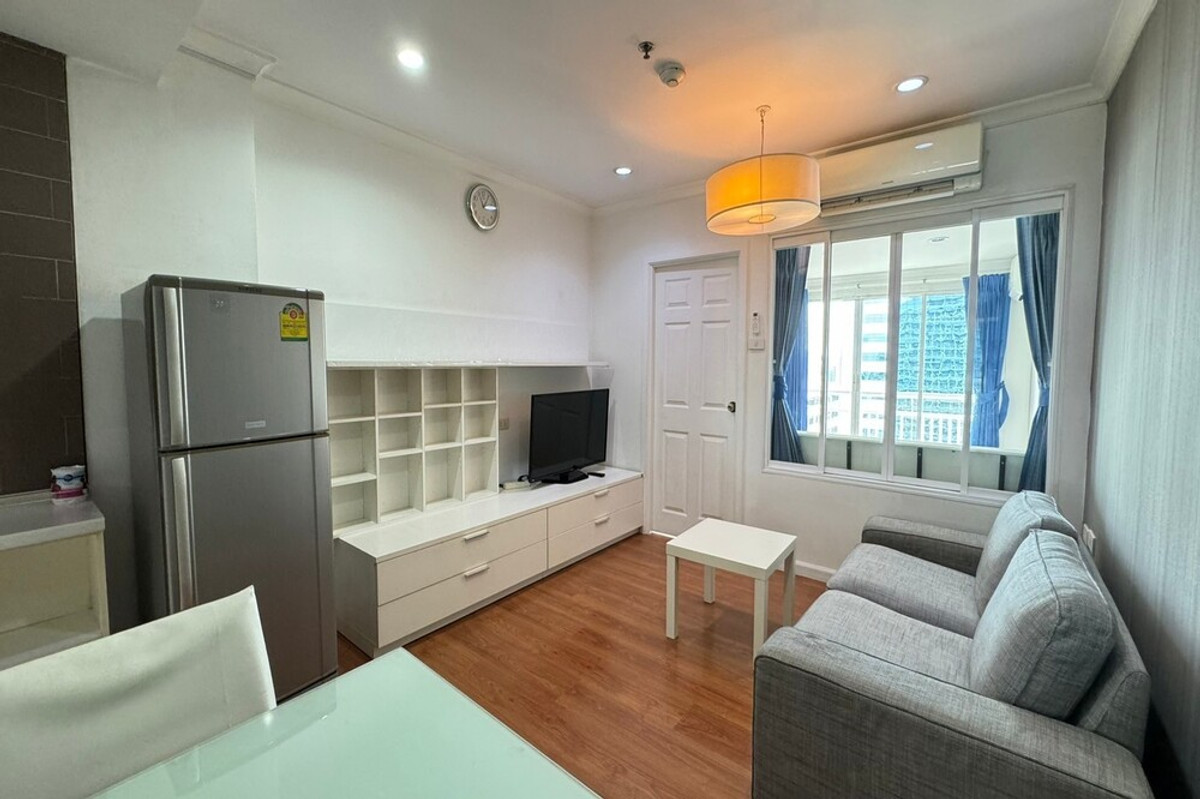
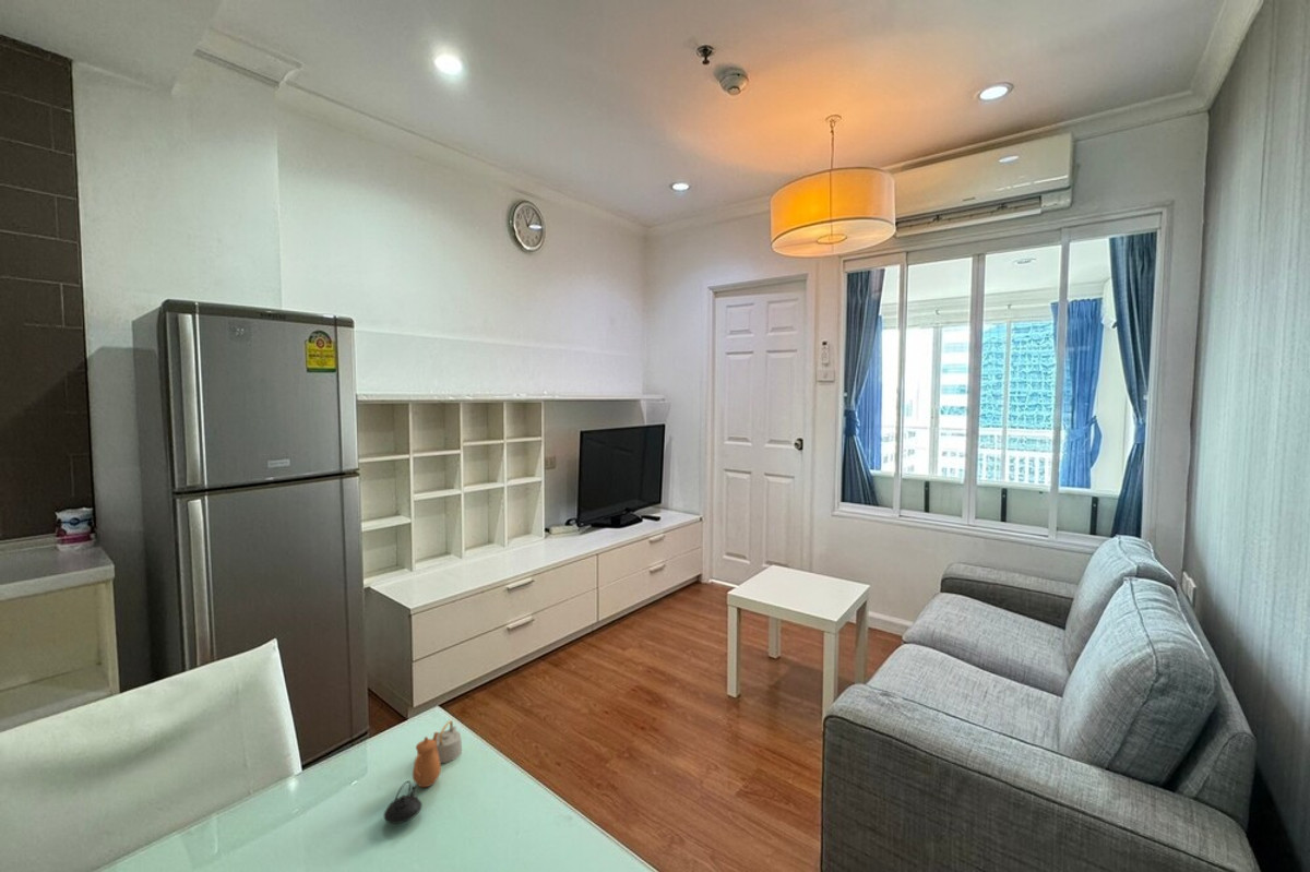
+ teapot (428, 757)
